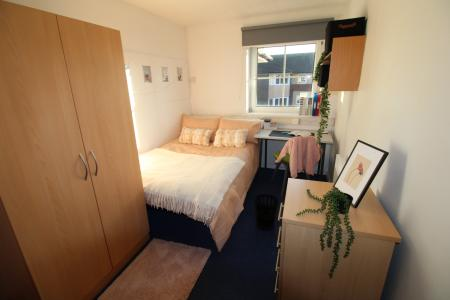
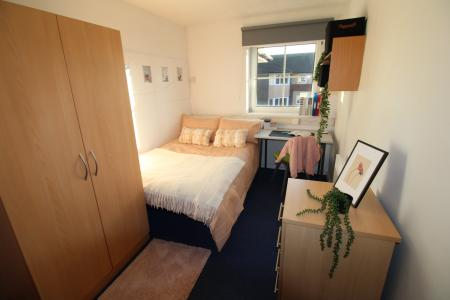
- wastebasket (265, 212)
